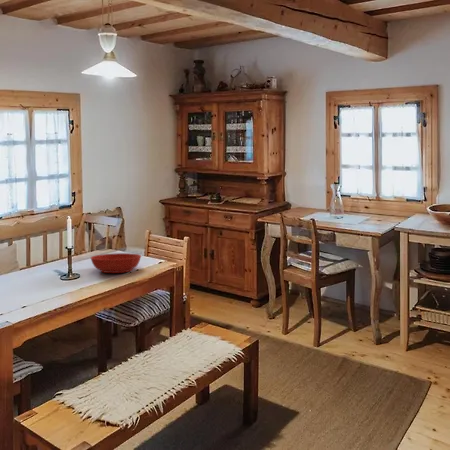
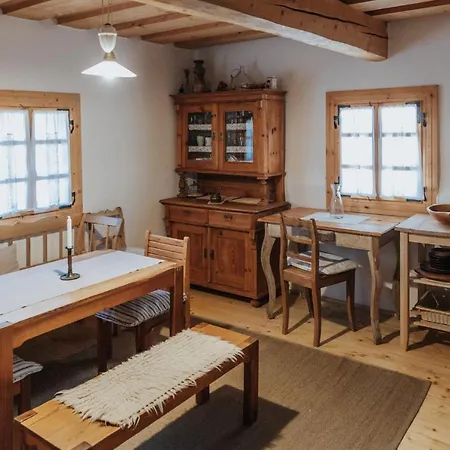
- bowl (116, 263)
